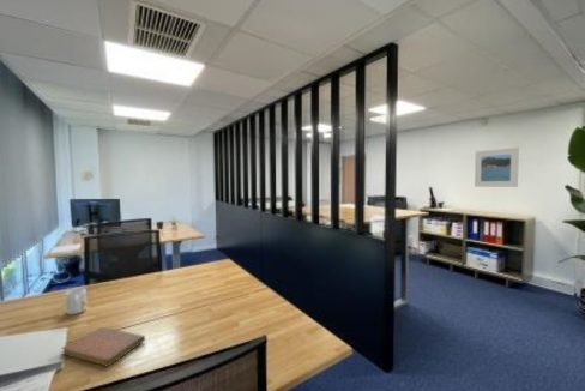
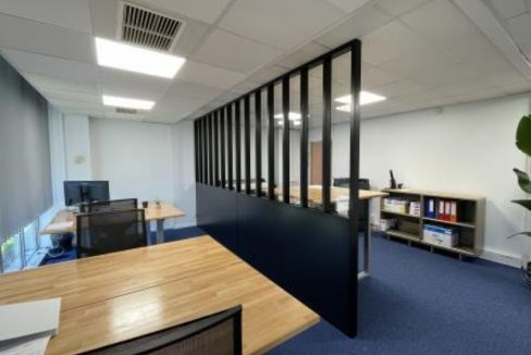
- mug (78, 301)
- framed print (495, 168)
- notebook (104, 344)
